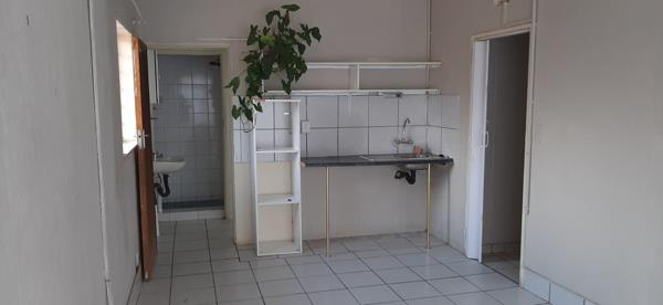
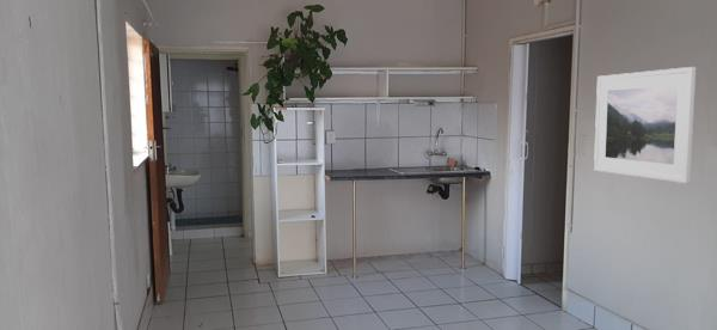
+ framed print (638, 124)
